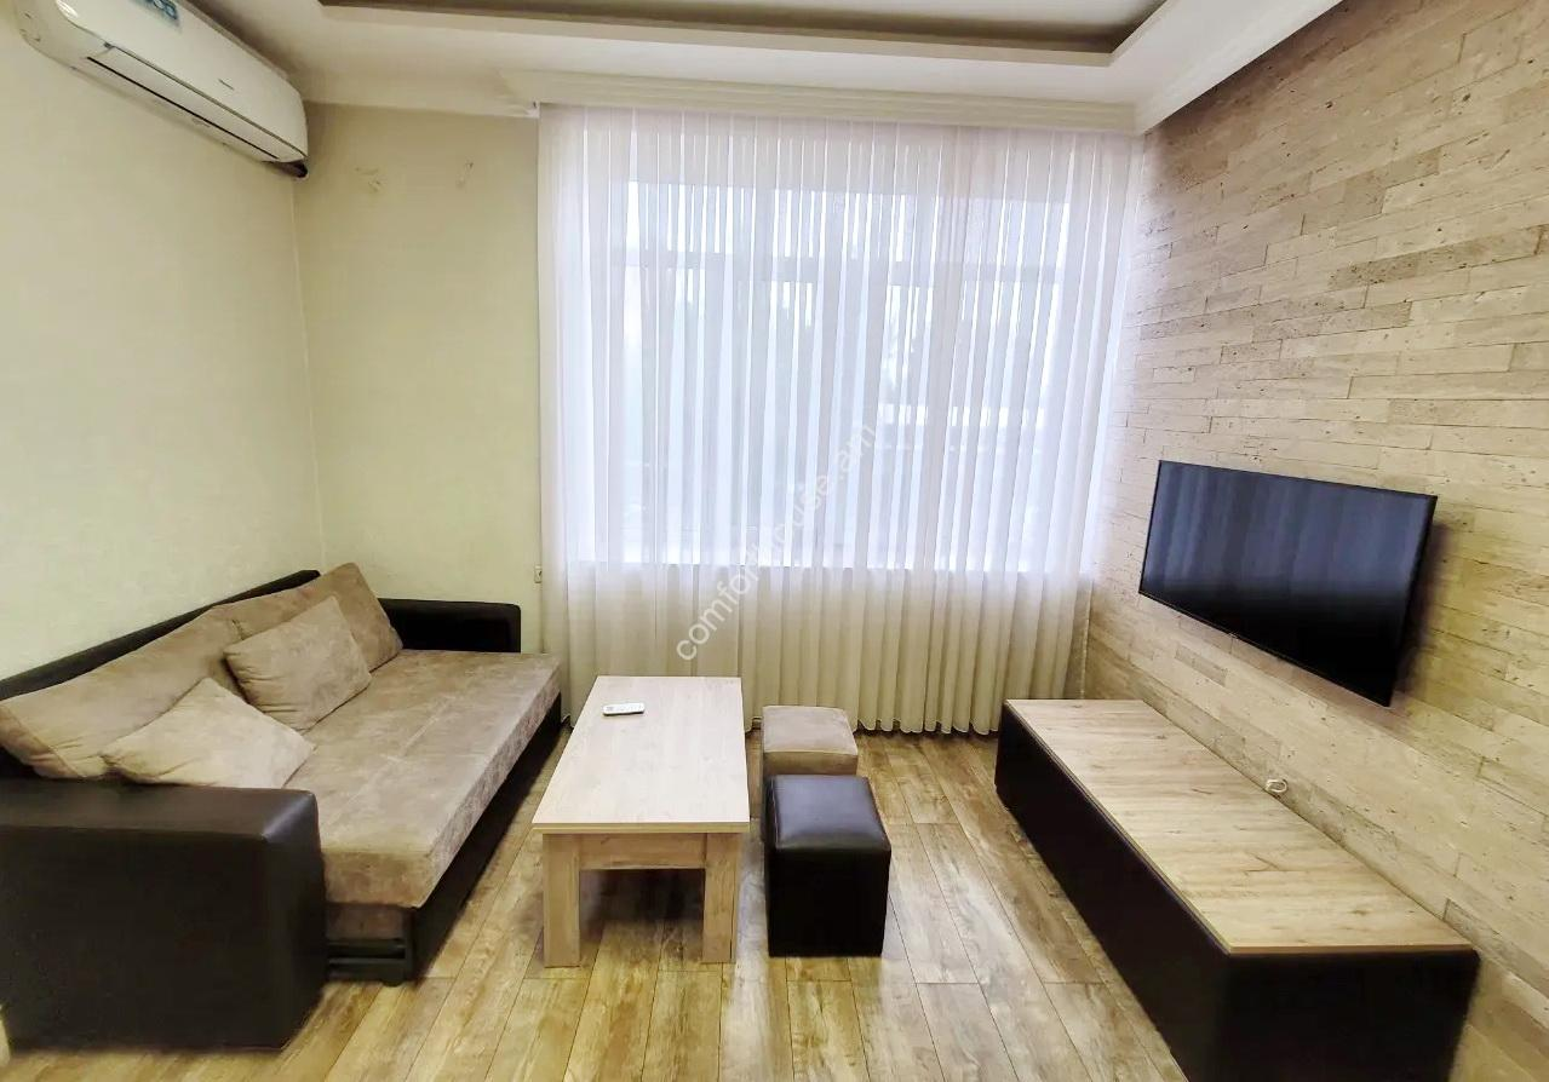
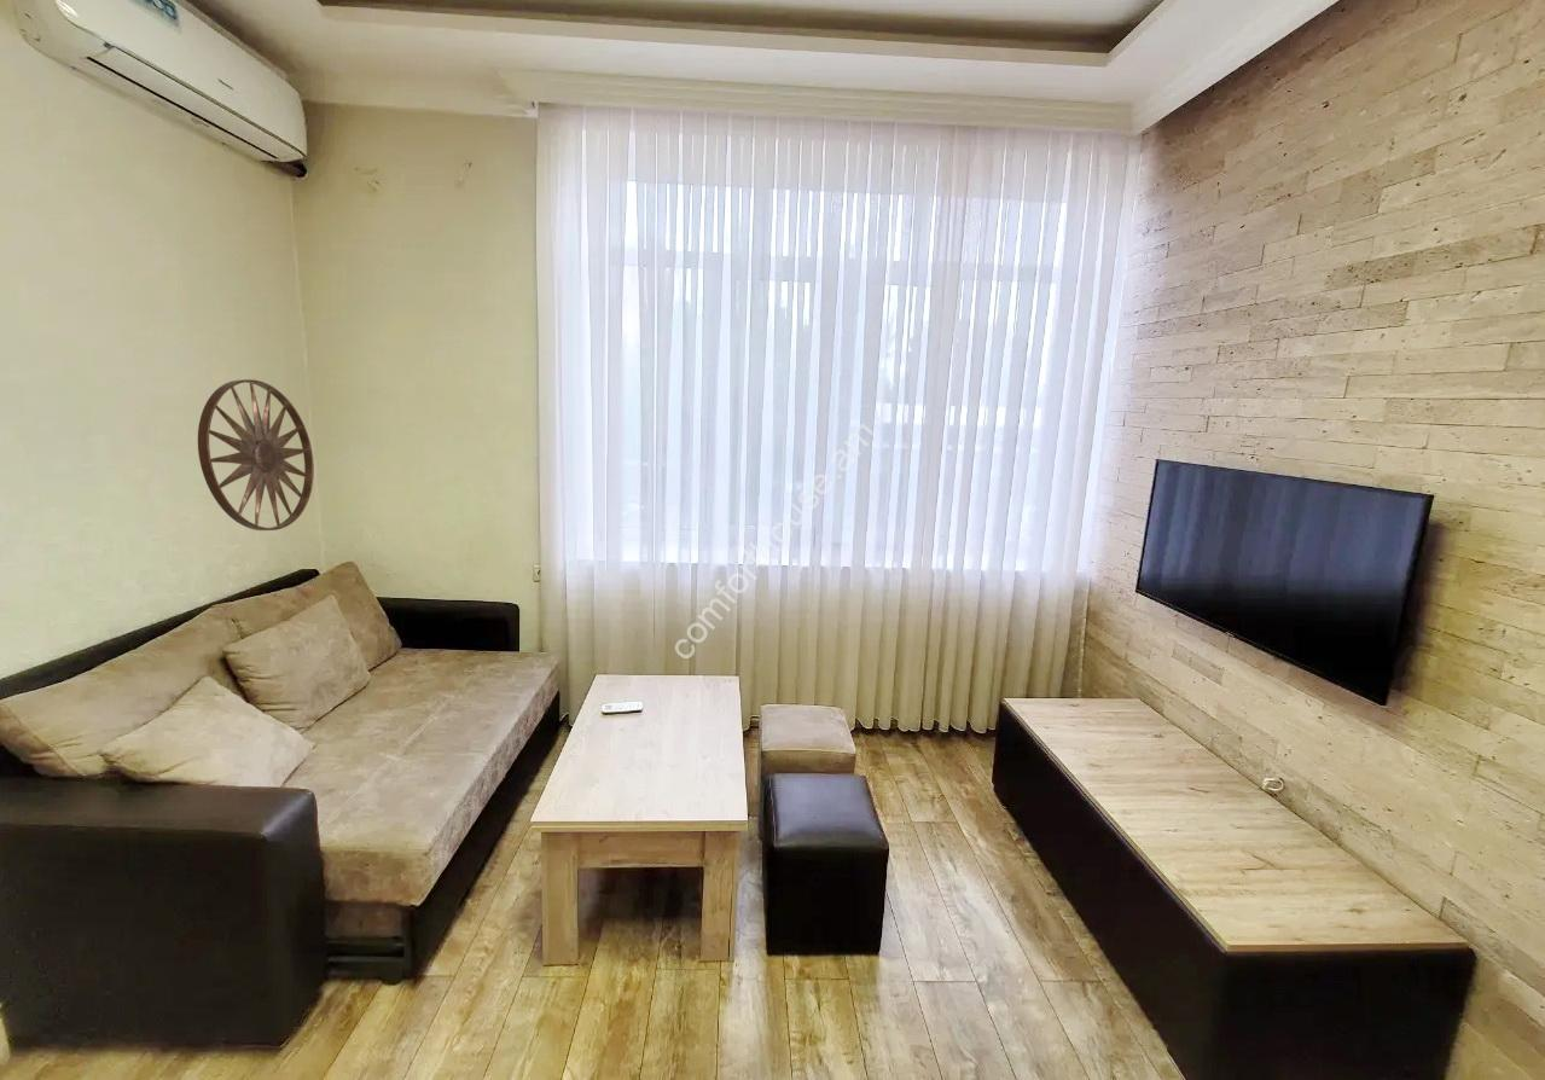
+ wall art (262, 455)
